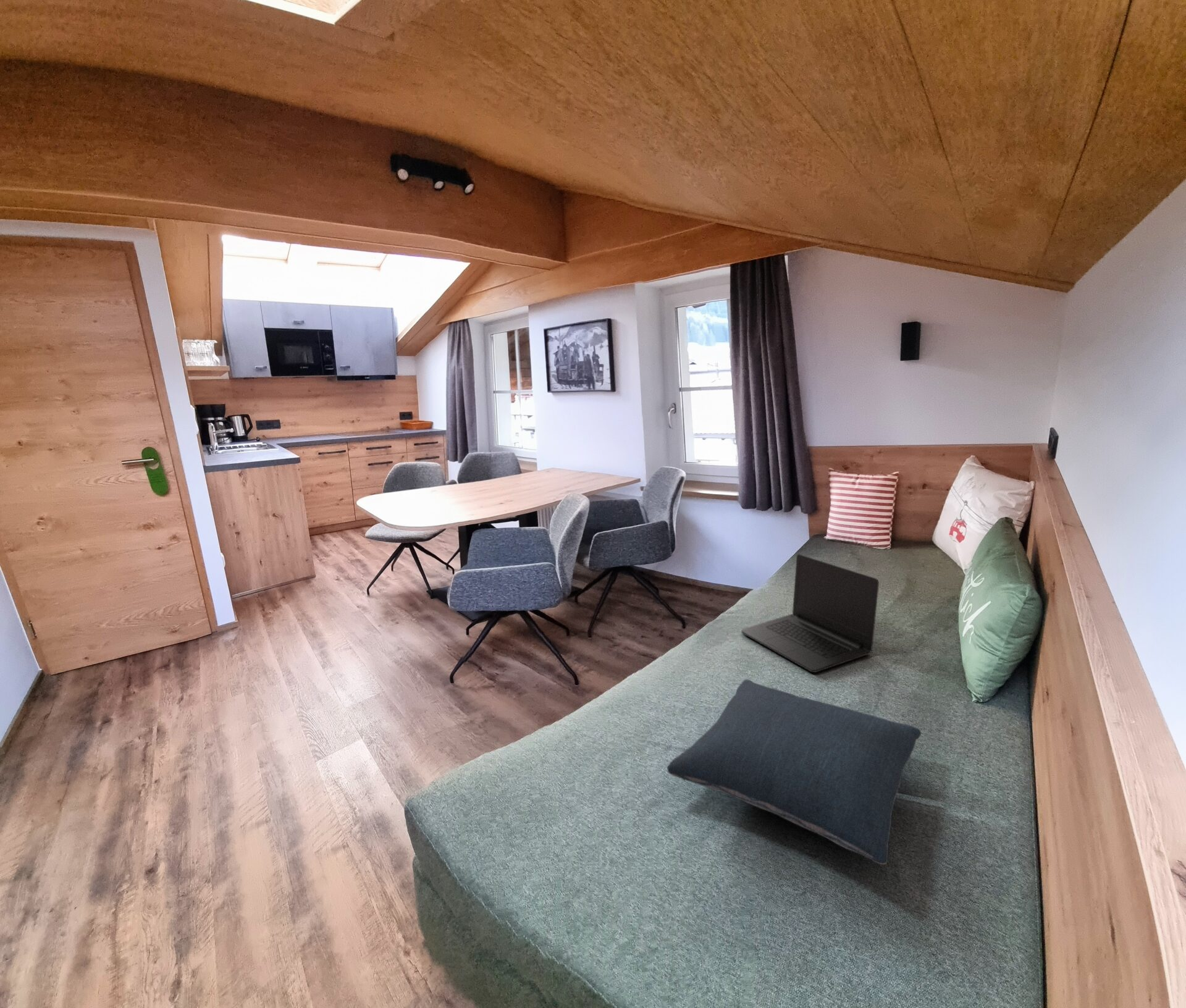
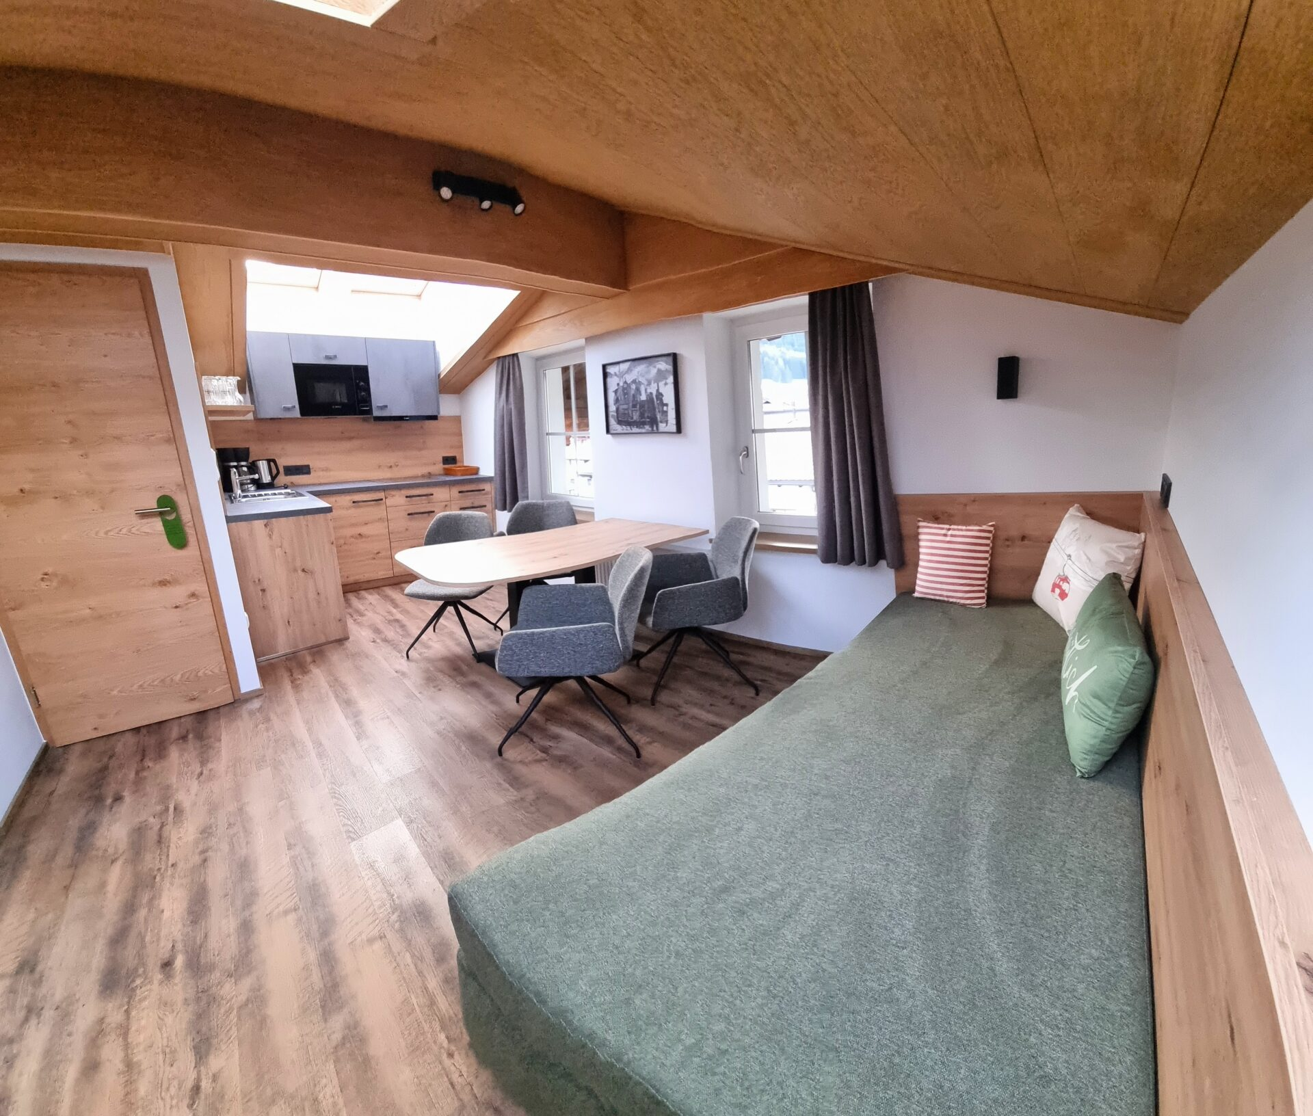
- laptop (805, 608)
- pillow (797, 752)
